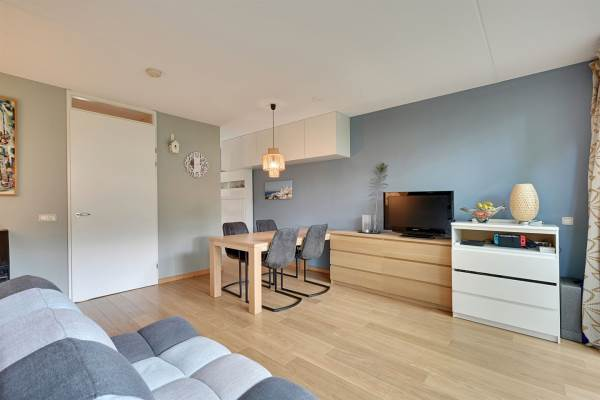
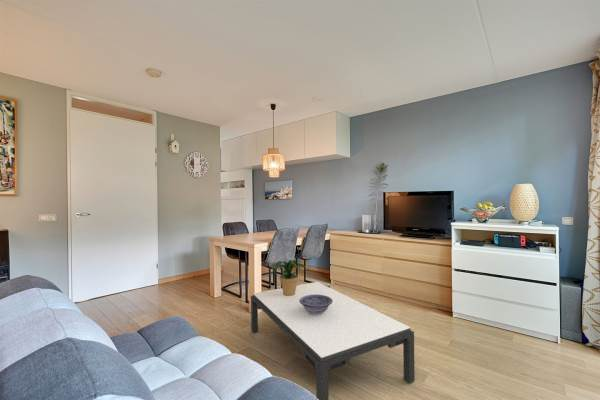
+ coffee table (319, 329)
+ potted plant (288, 276)
+ decorative bowl (315, 306)
